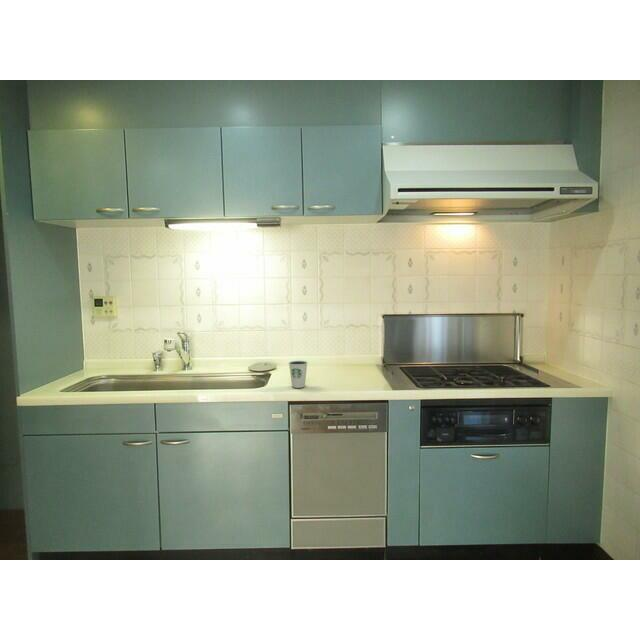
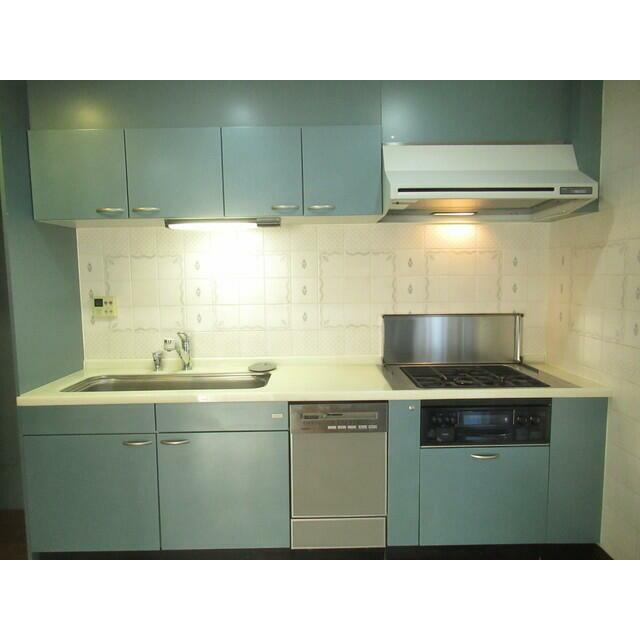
- dixie cup (298, 374)
